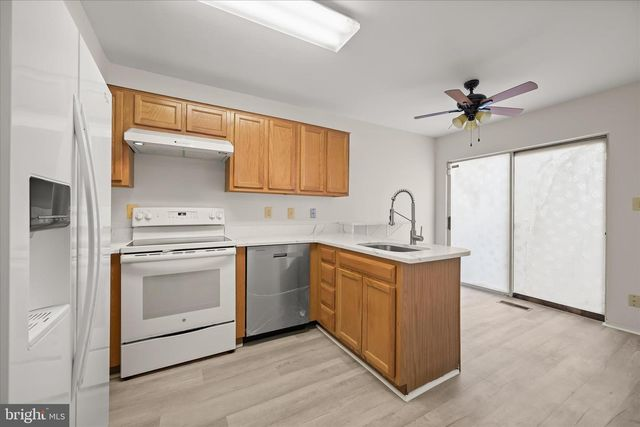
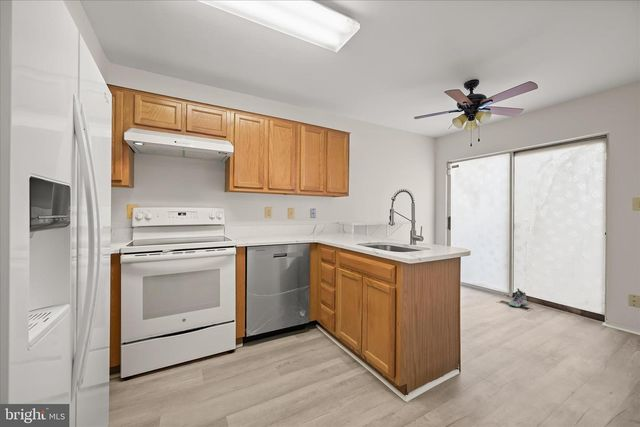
+ sneaker (517, 296)
